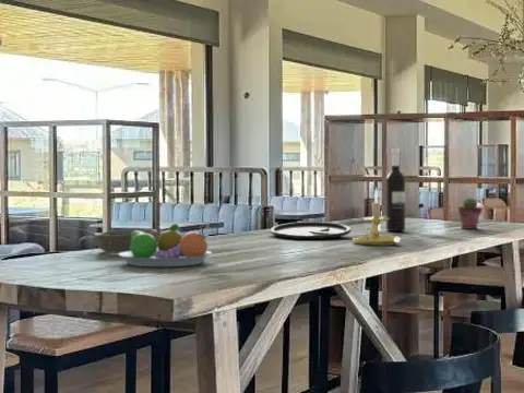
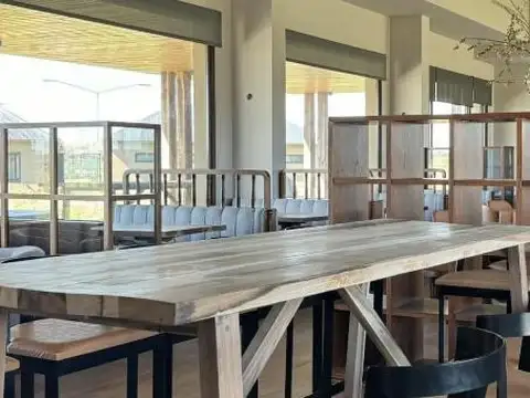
- candle holder (374, 215)
- fruit bowl (164, 243)
- bowl (126, 240)
- plate (310, 229)
- wine bottle (395, 189)
- potted succulent (469, 213)
